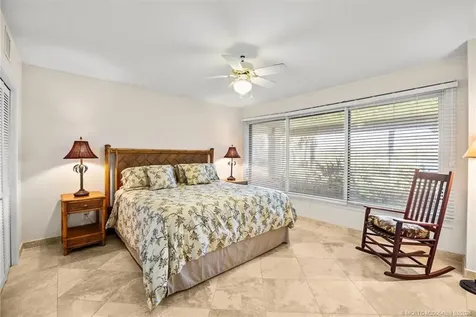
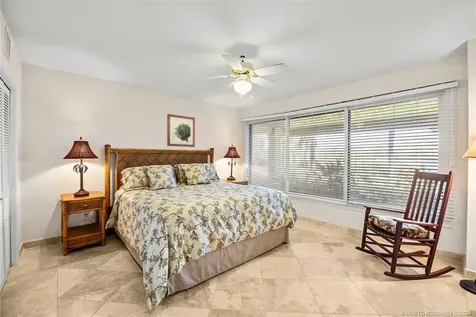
+ wall art (181, 131)
